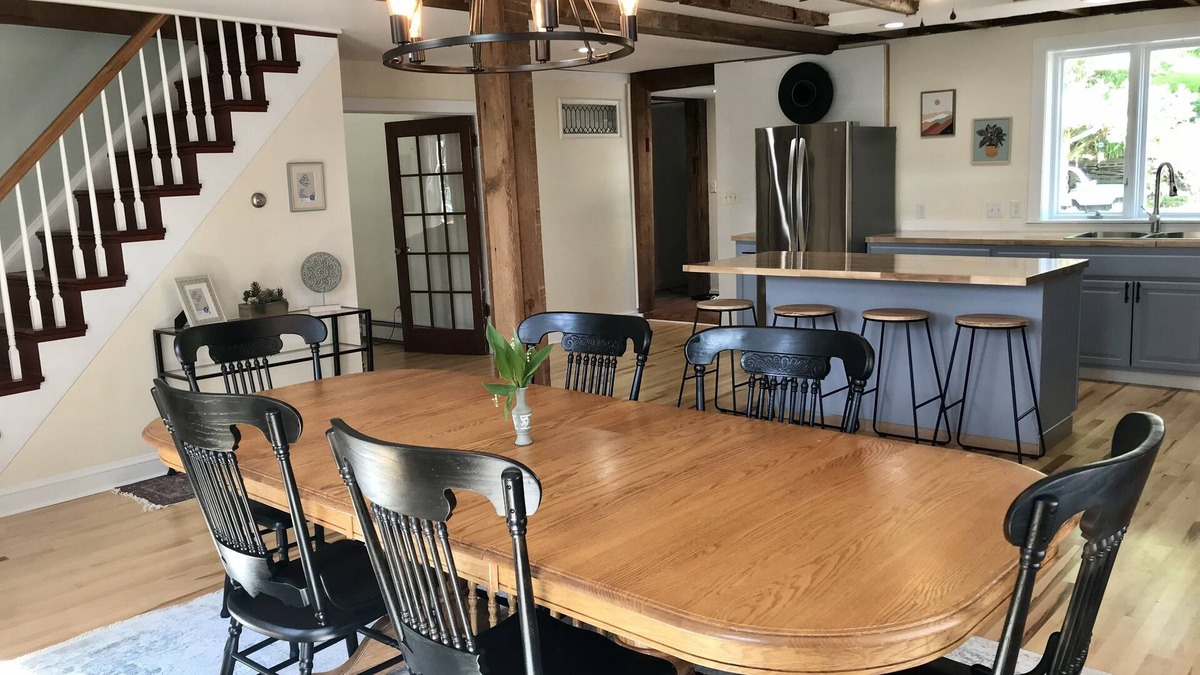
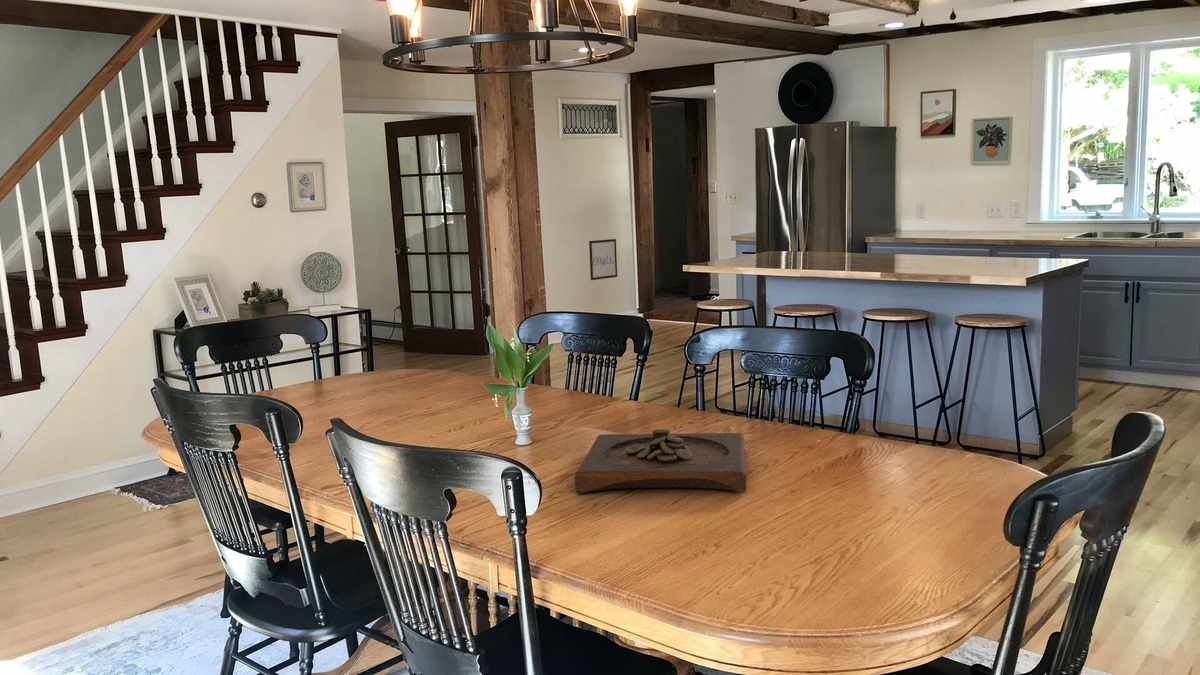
+ wall art (603, 259)
+ wooden tray (664, 449)
